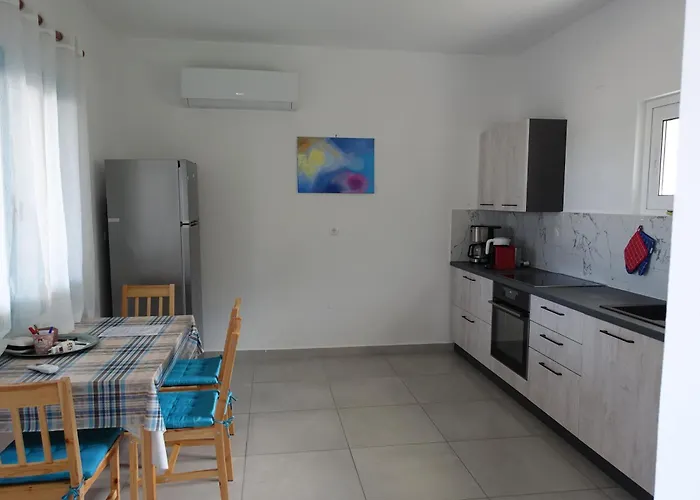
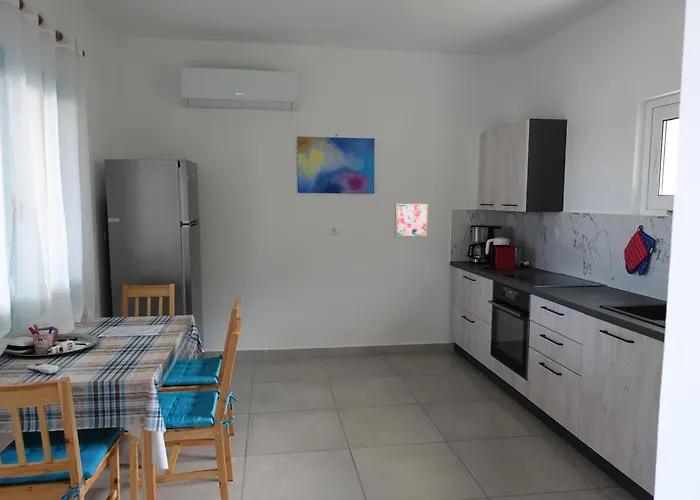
+ wall art (411, 220)
